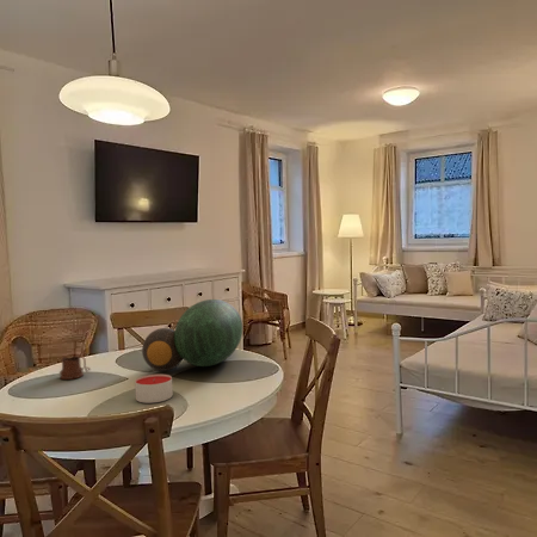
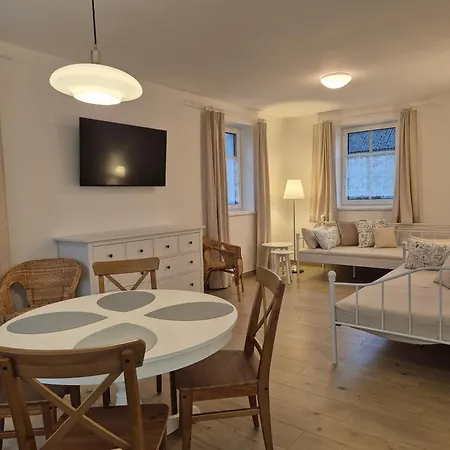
- mug (75, 366)
- decorative bowl (196, 332)
- candle (154, 387)
